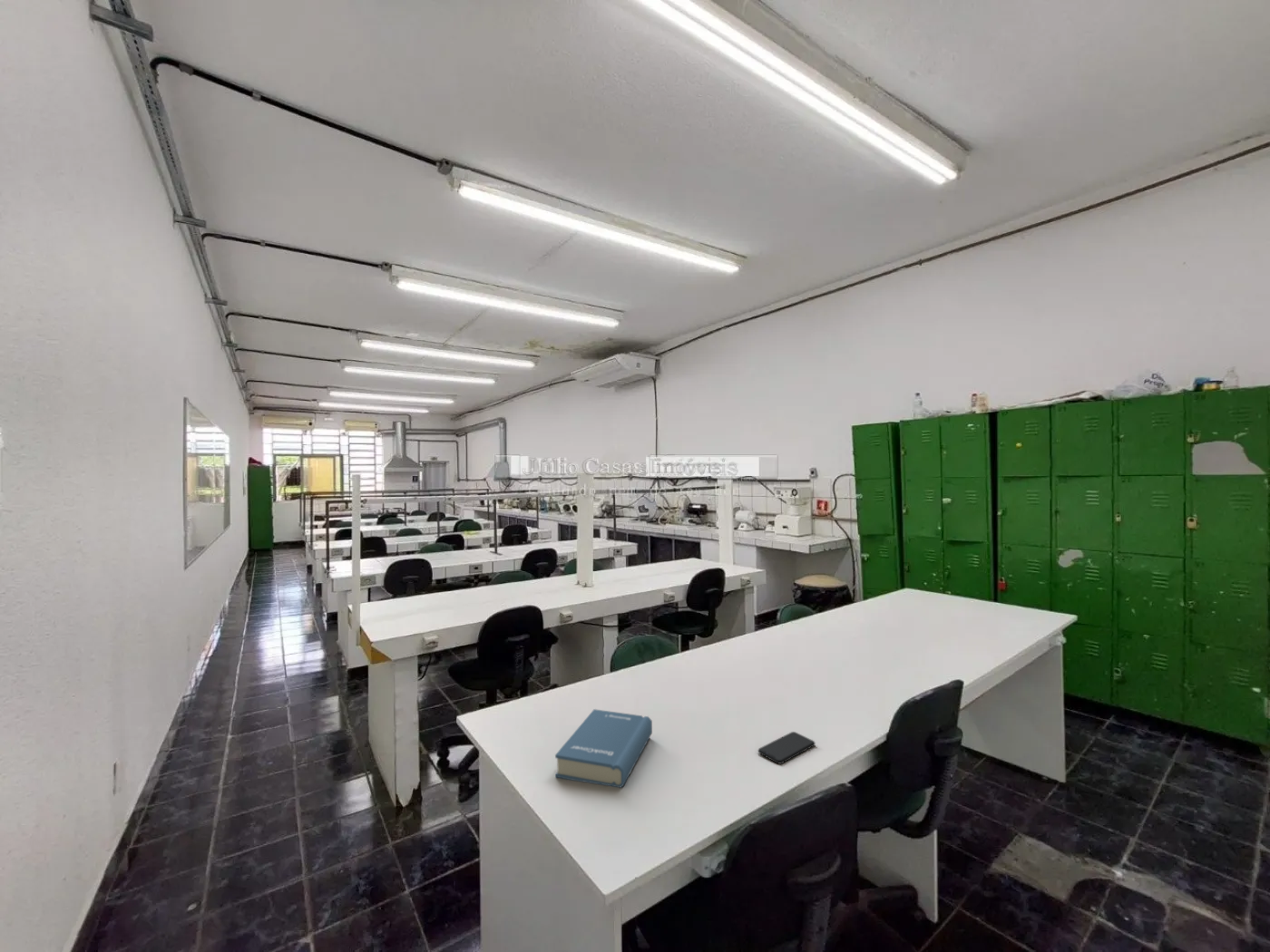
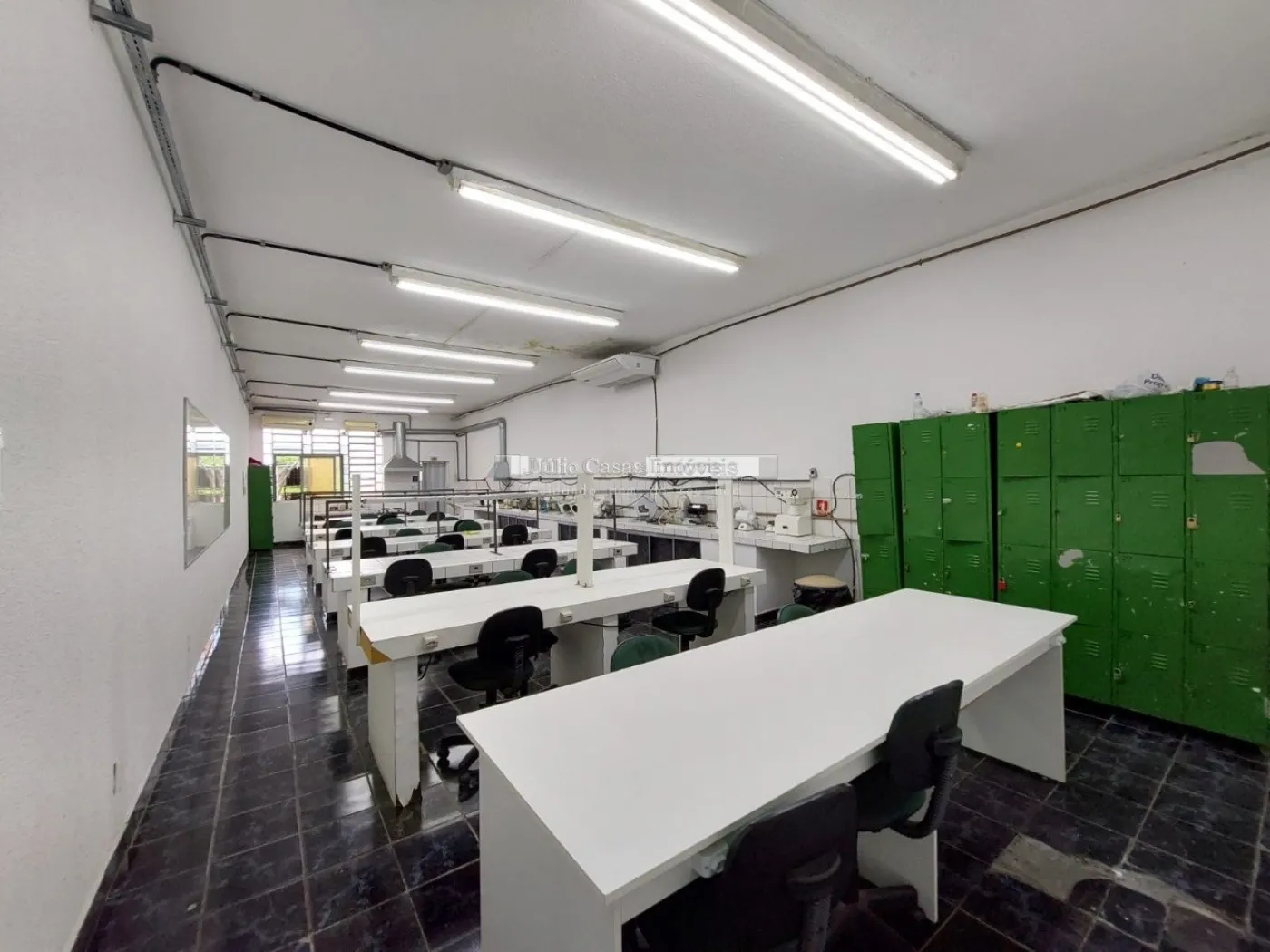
- hardback book (607, 744)
- smartphone (786, 746)
